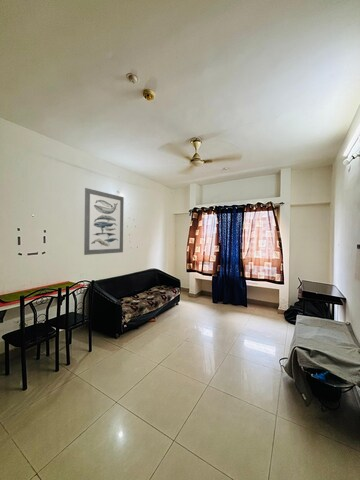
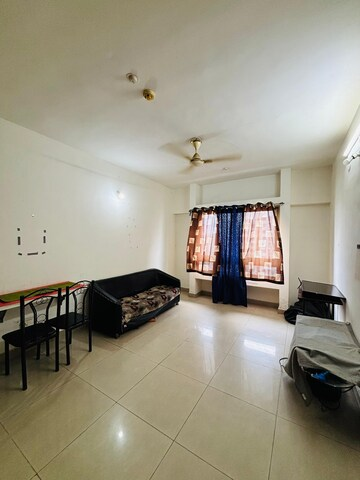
- wall art (105, 223)
